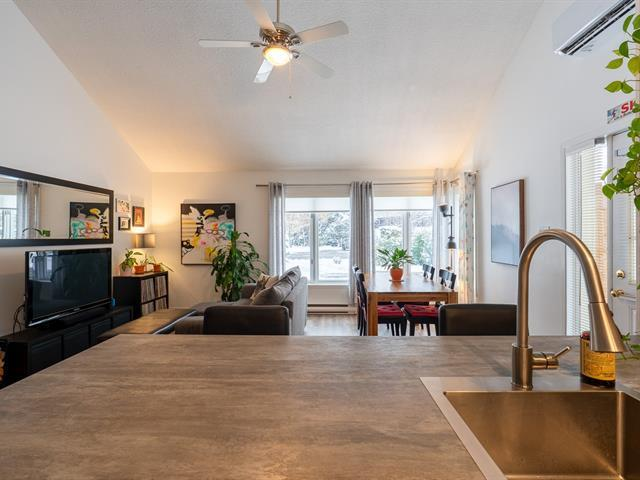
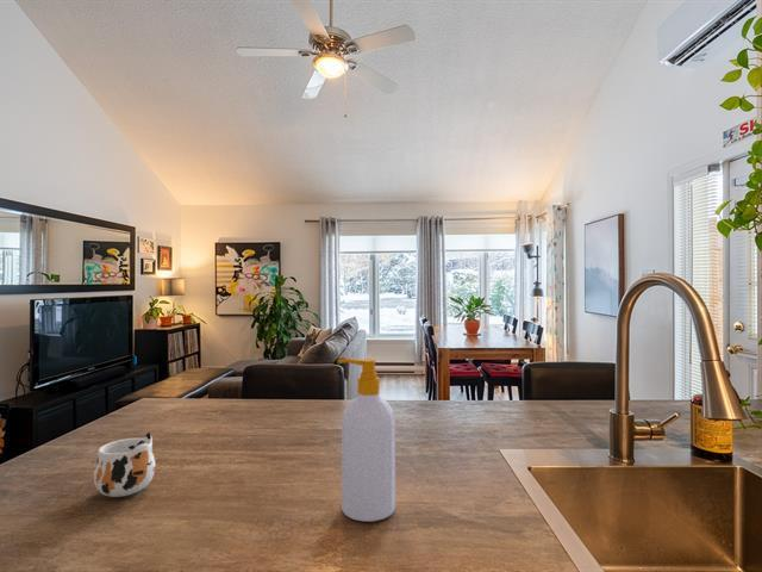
+ mug (127, 460)
+ soap bottle (366, 434)
